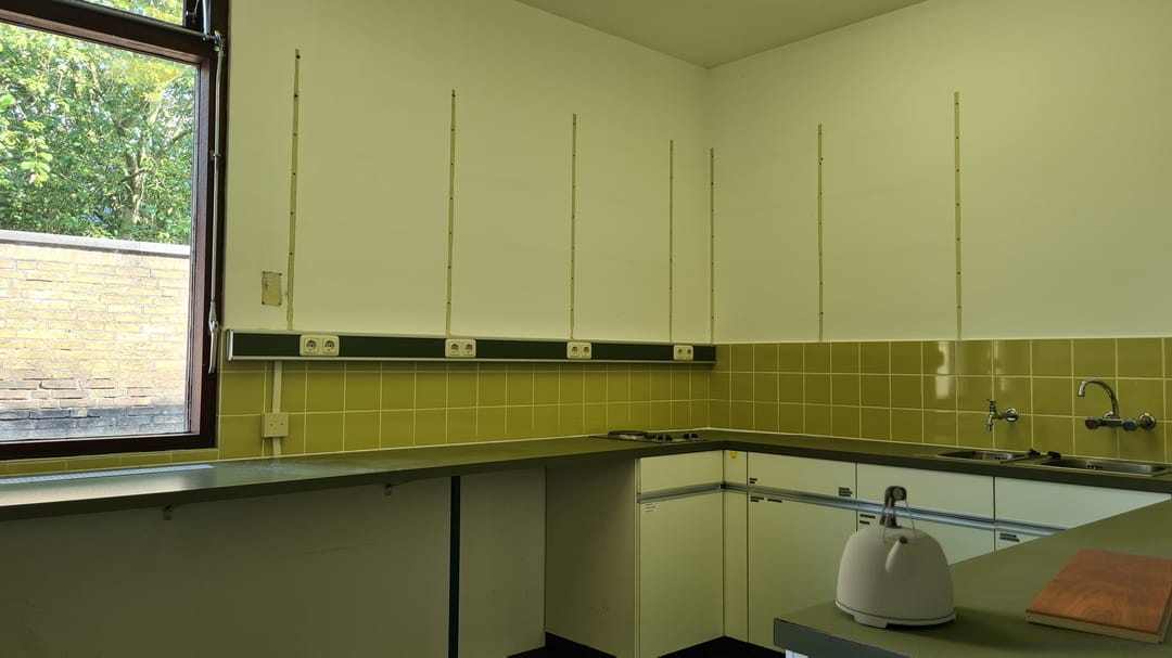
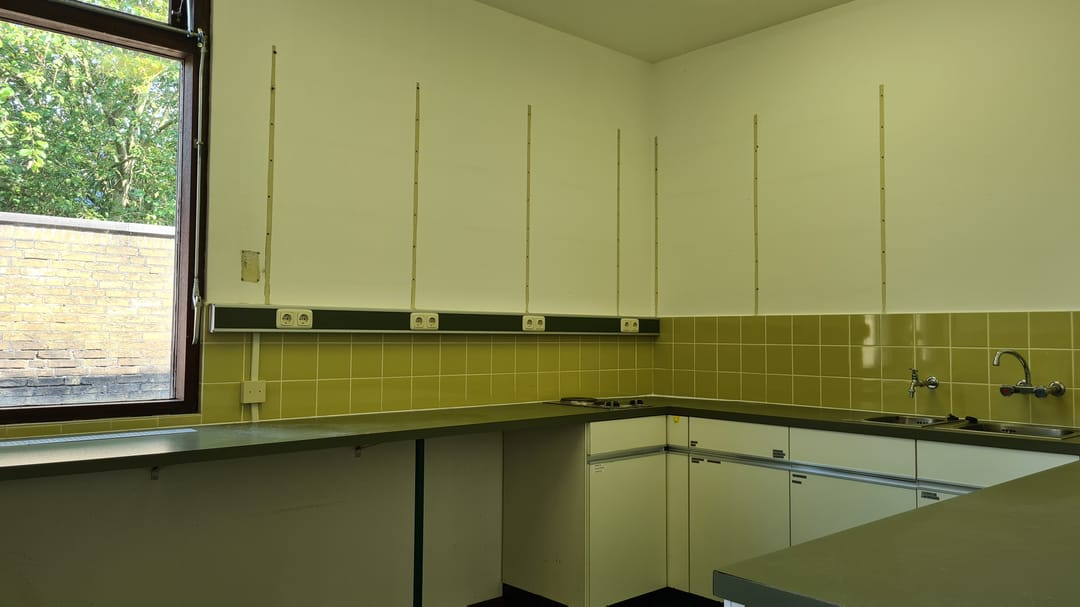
- kettle (894, 547)
- chopping board (1113, 588)
